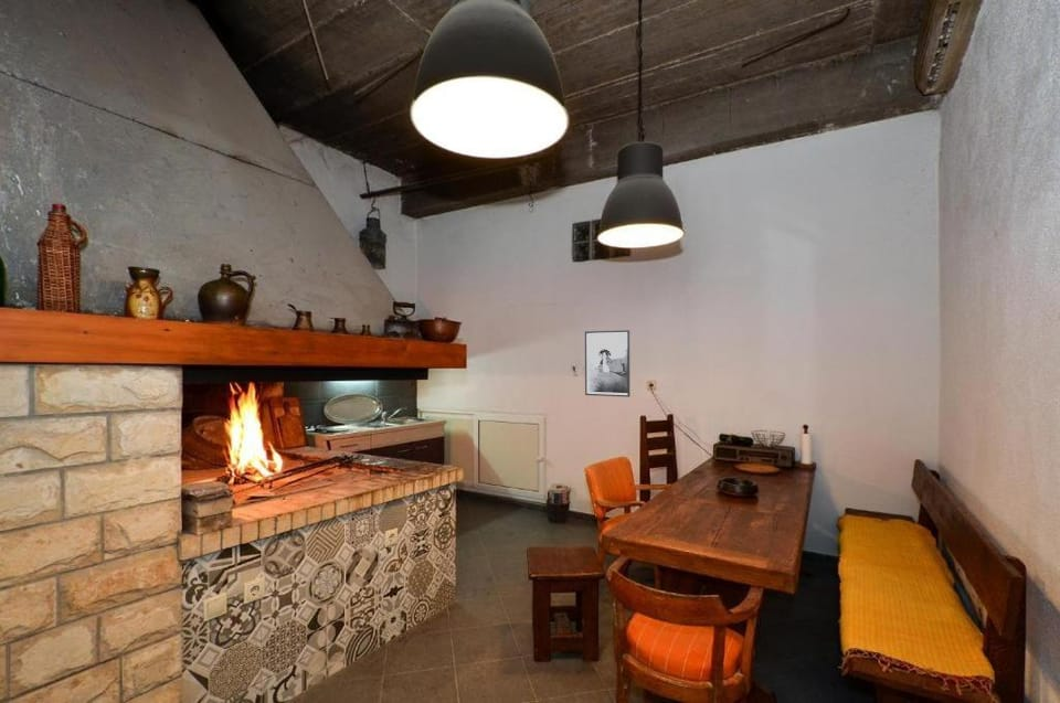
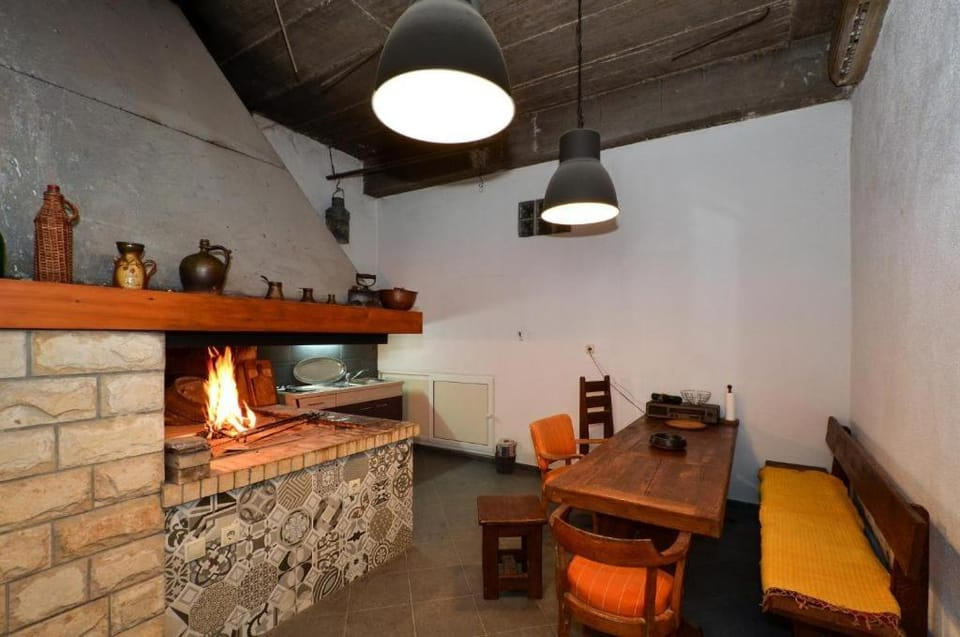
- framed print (606, 363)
